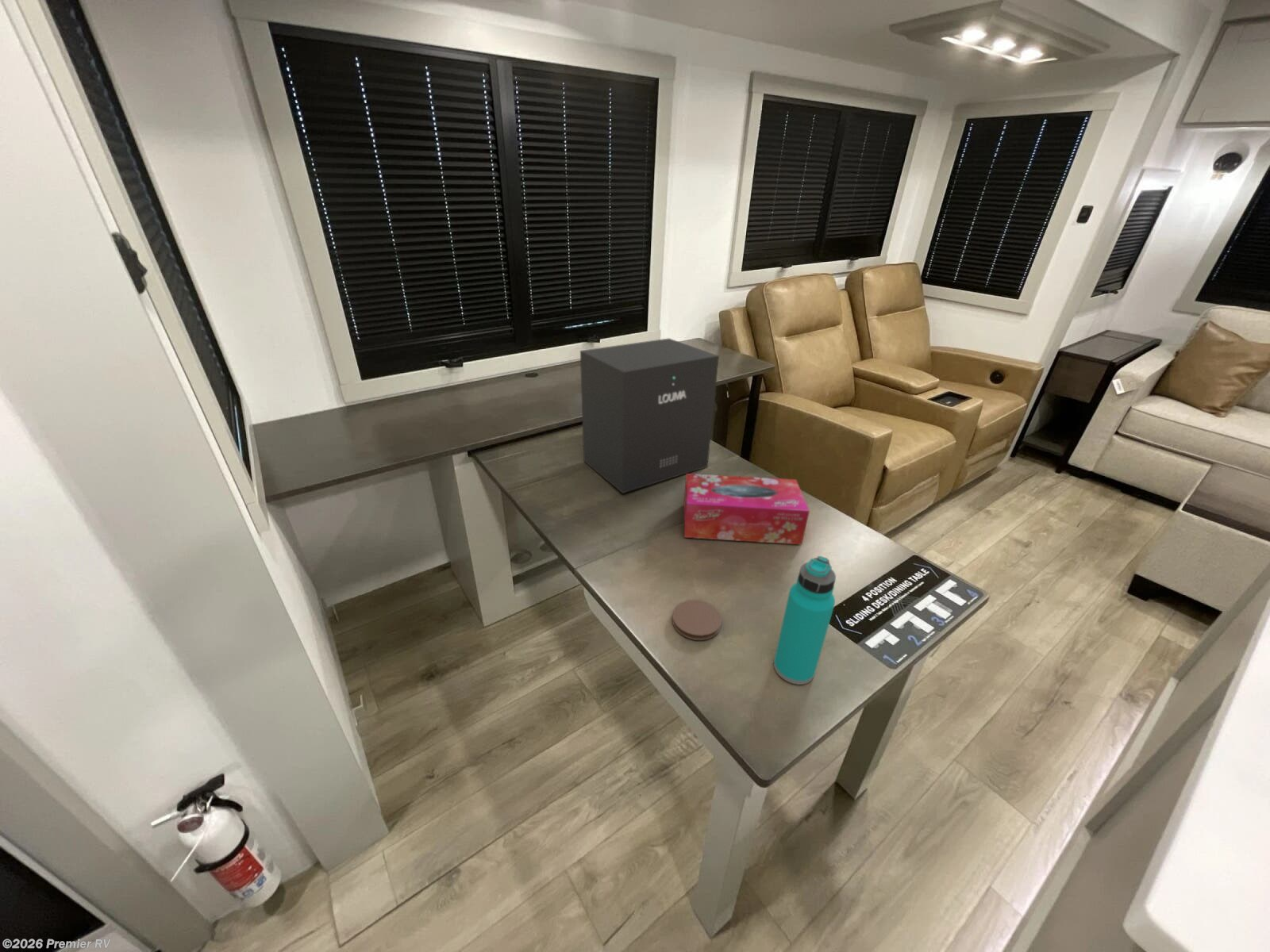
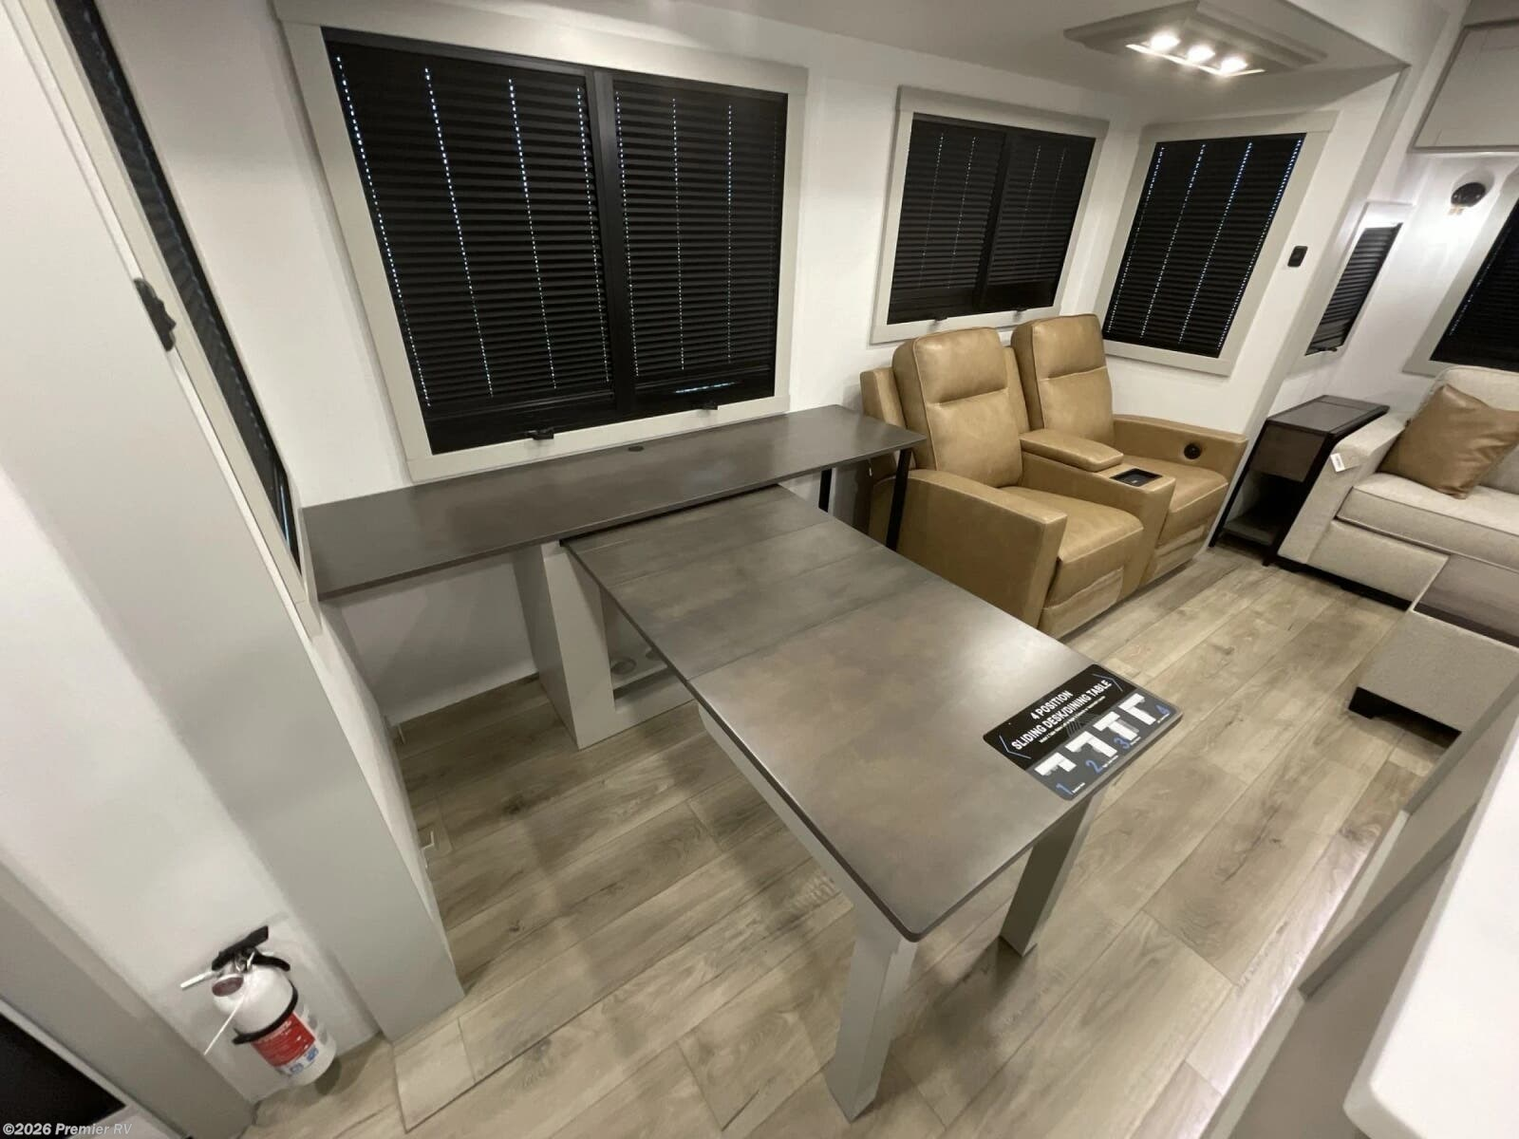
- speaker (647, 412)
- water bottle (806, 619)
- coaster (696, 619)
- tissue box (741, 507)
